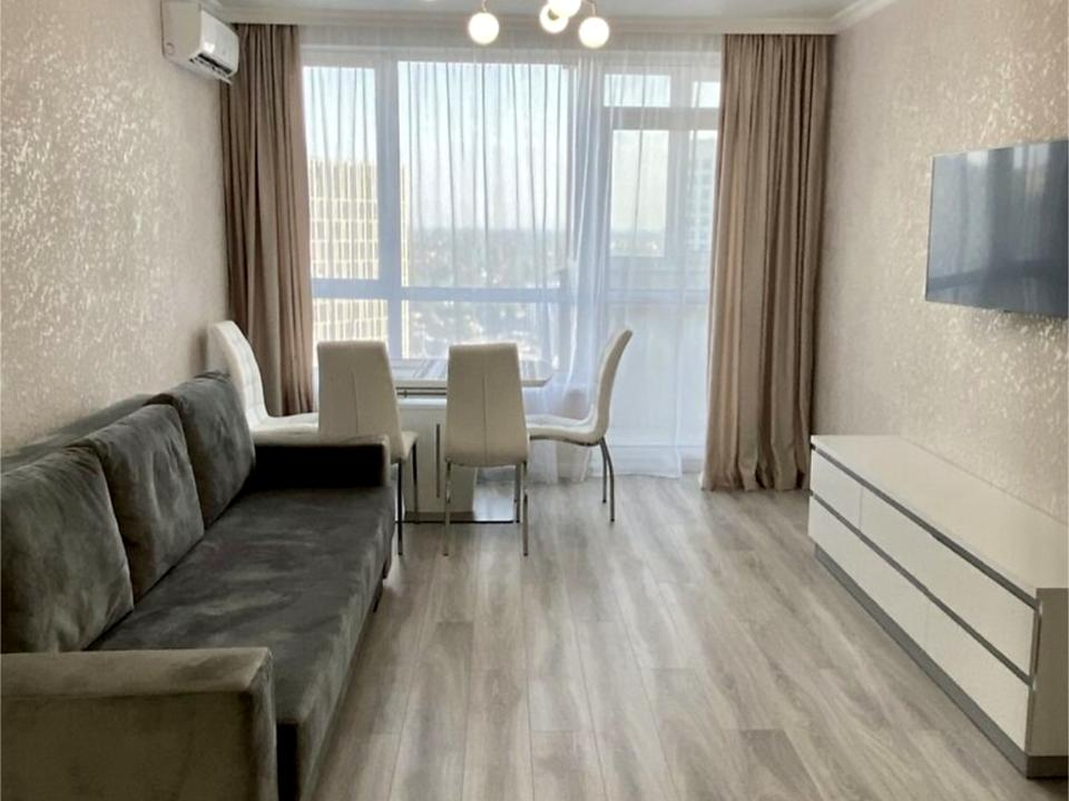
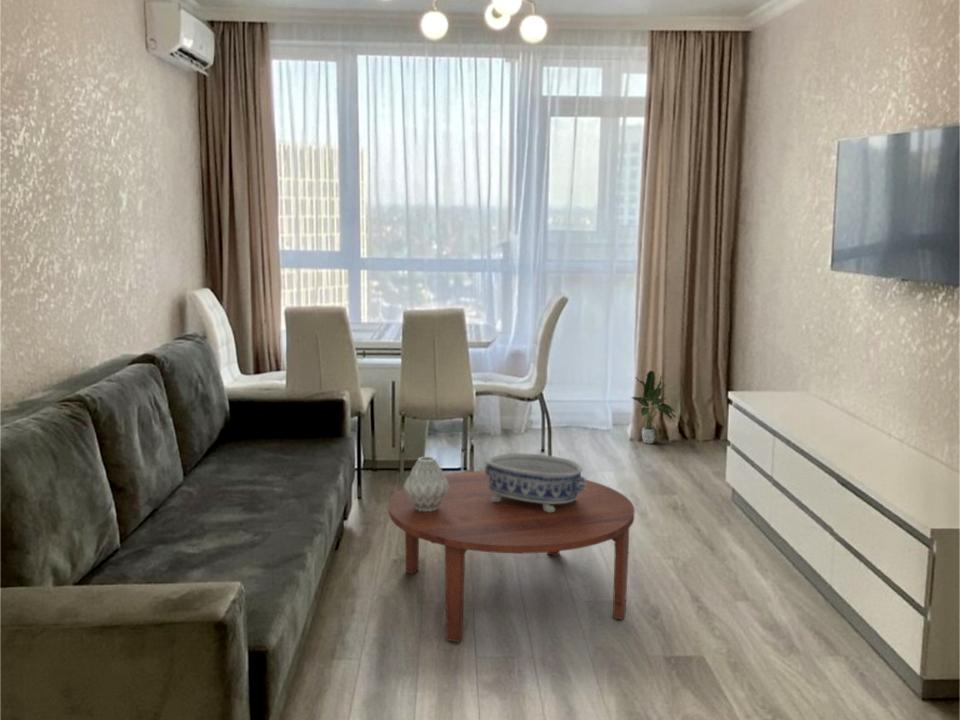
+ coffee table (510, 548)
+ potted plant (652, 407)
+ decorative bowl (533, 480)
+ vase (426, 482)
